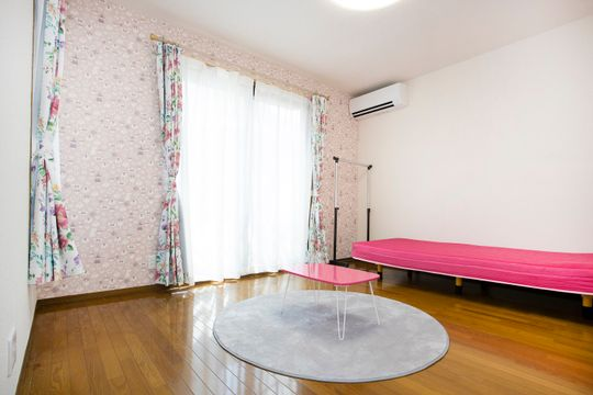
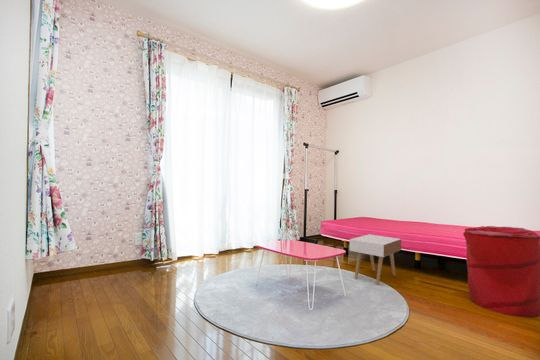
+ laundry hamper (500, 266)
+ nightstand (373, 258)
